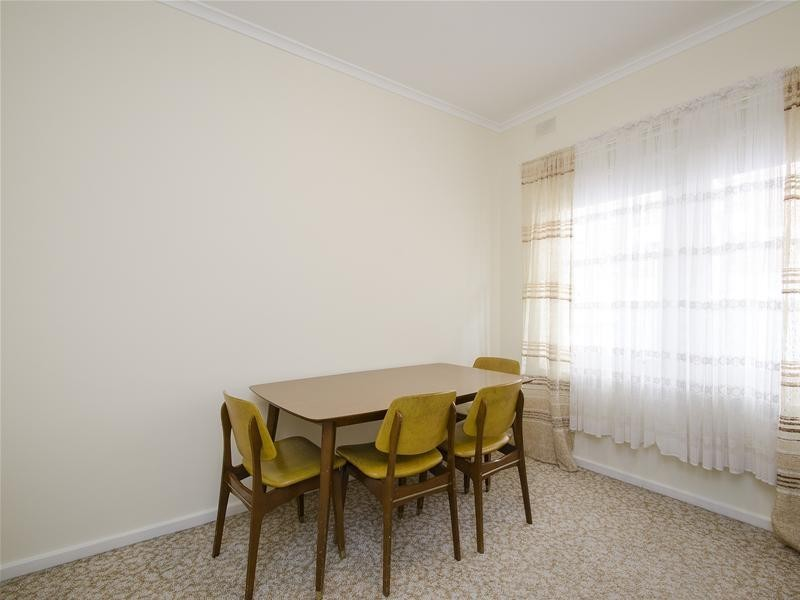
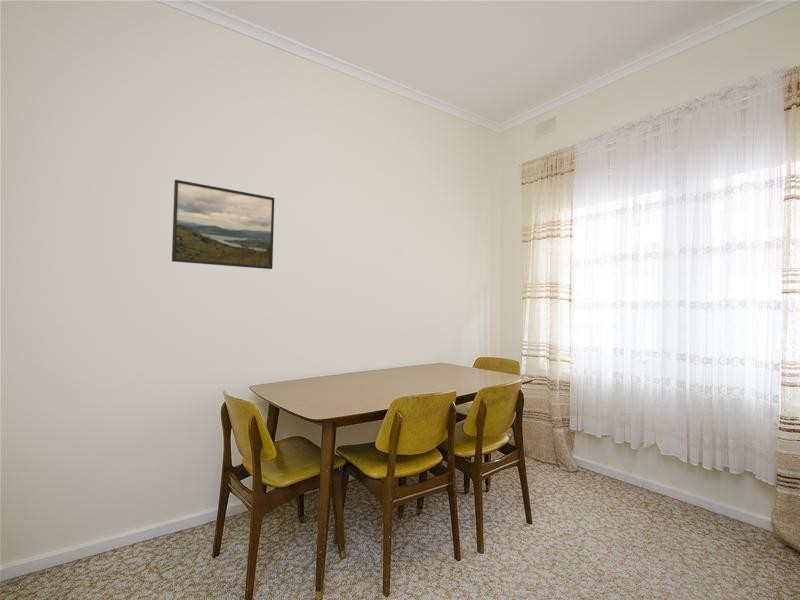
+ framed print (226, 227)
